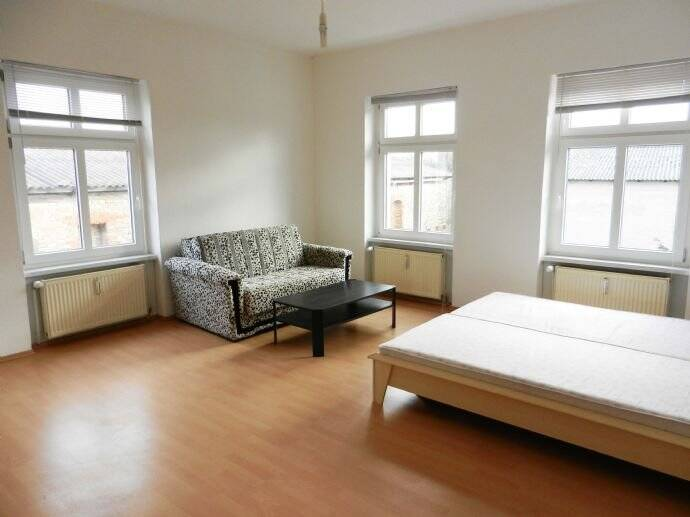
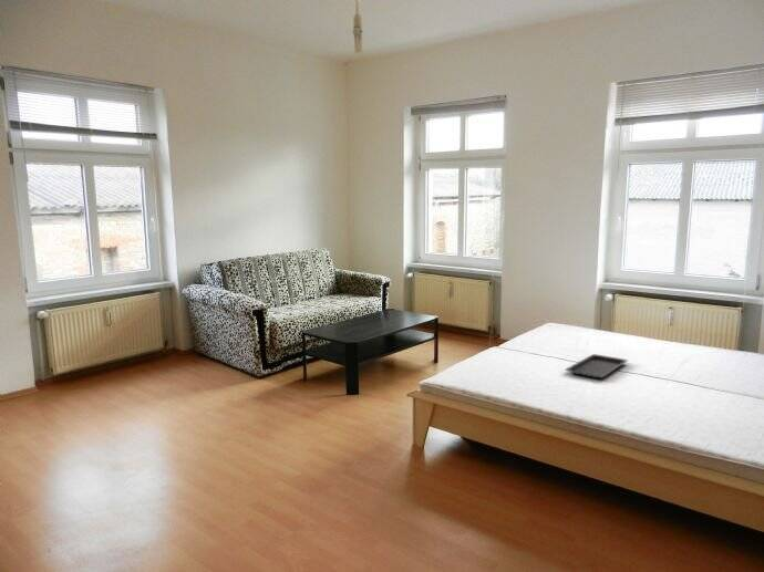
+ serving tray (597, 366)
